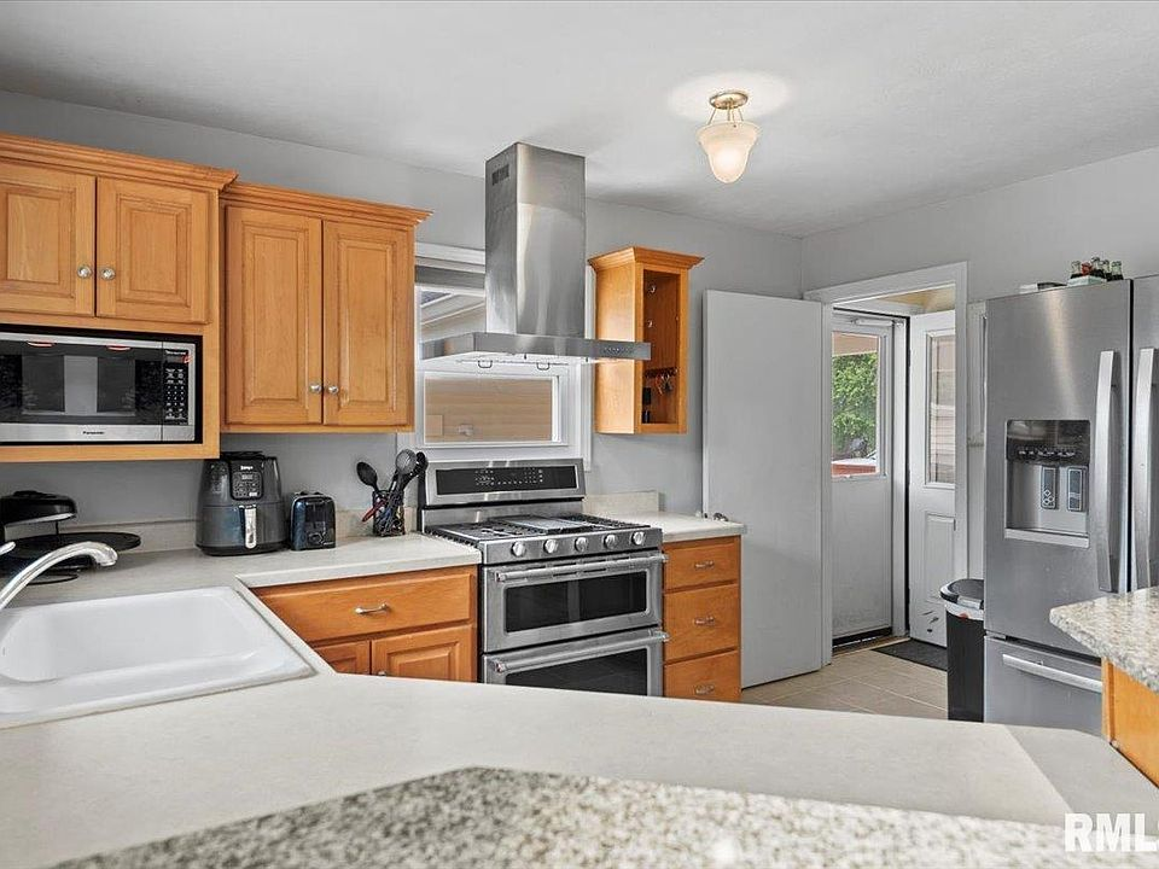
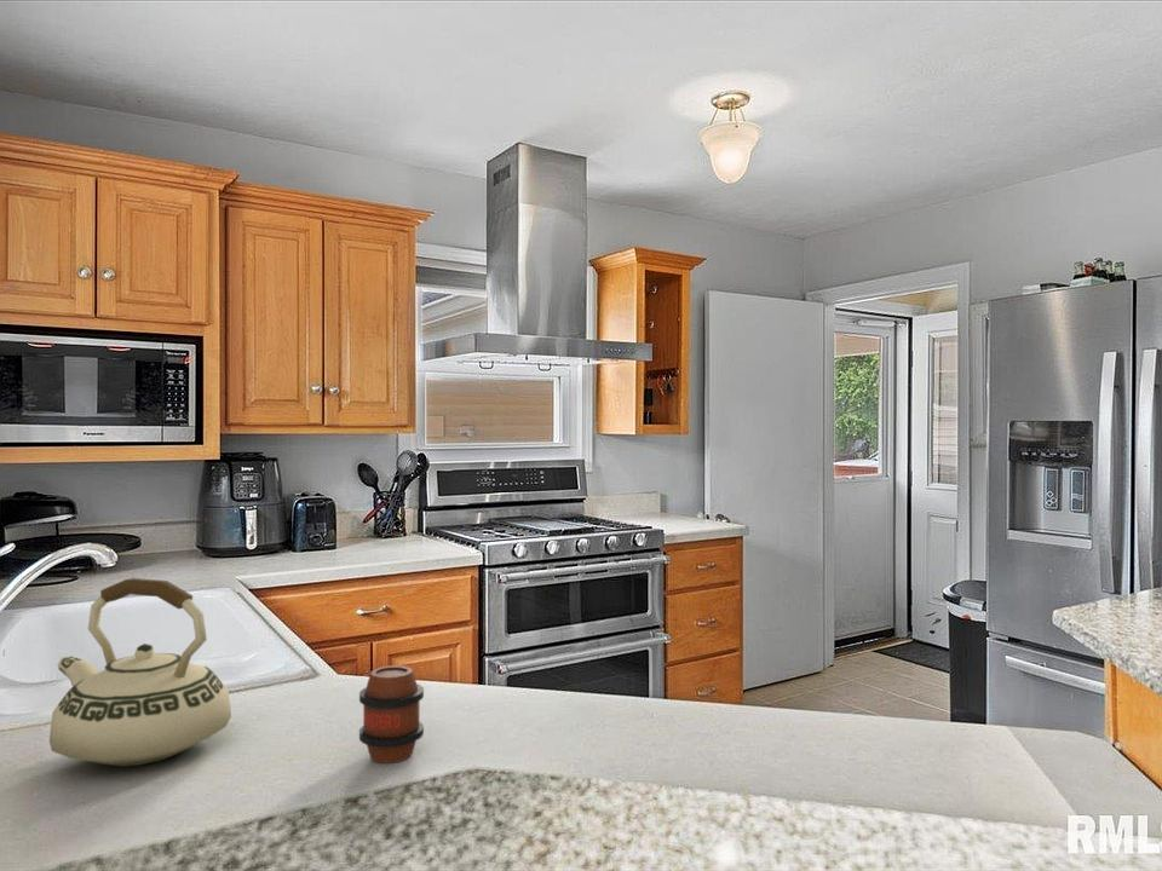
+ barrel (391, 713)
+ teakettle (131, 664)
